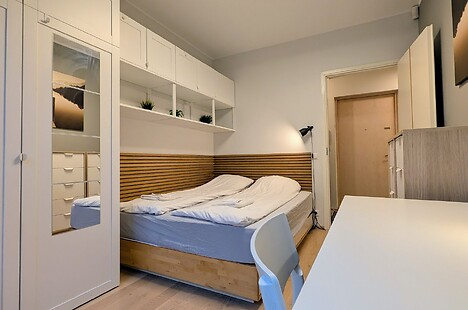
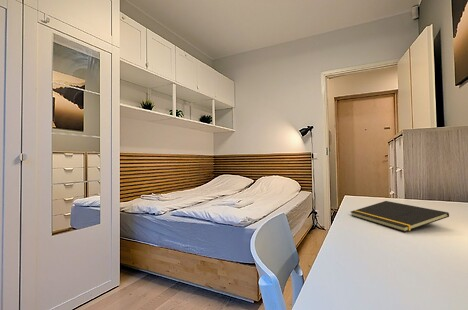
+ notepad (394, 213)
